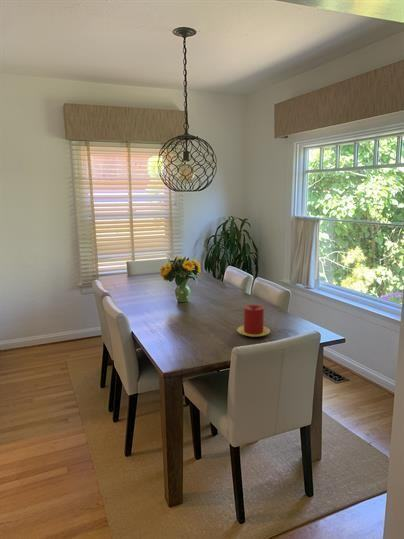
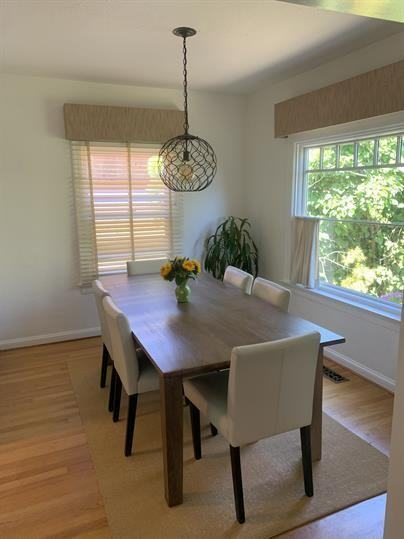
- candle (253, 320)
